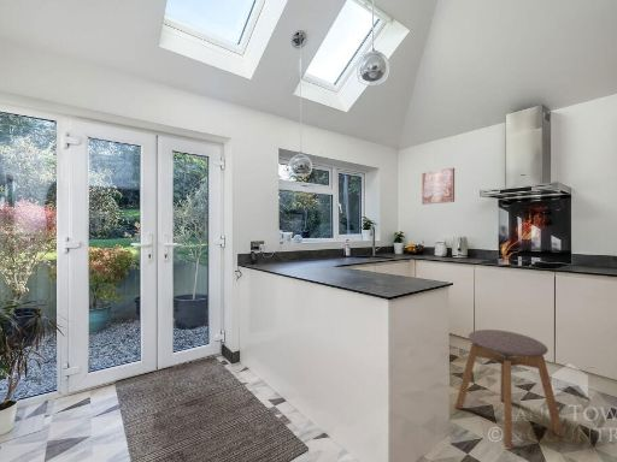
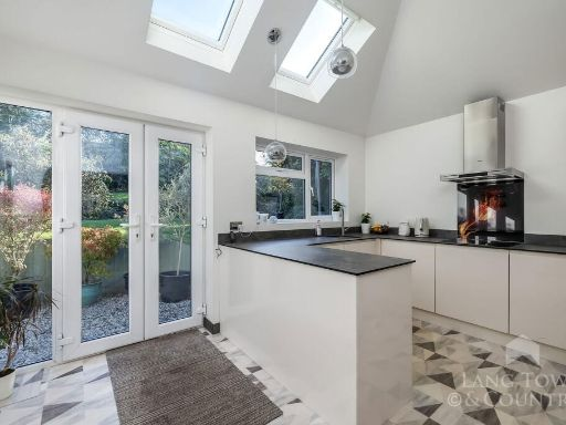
- wall art (437, 186)
- stool (505, 378)
